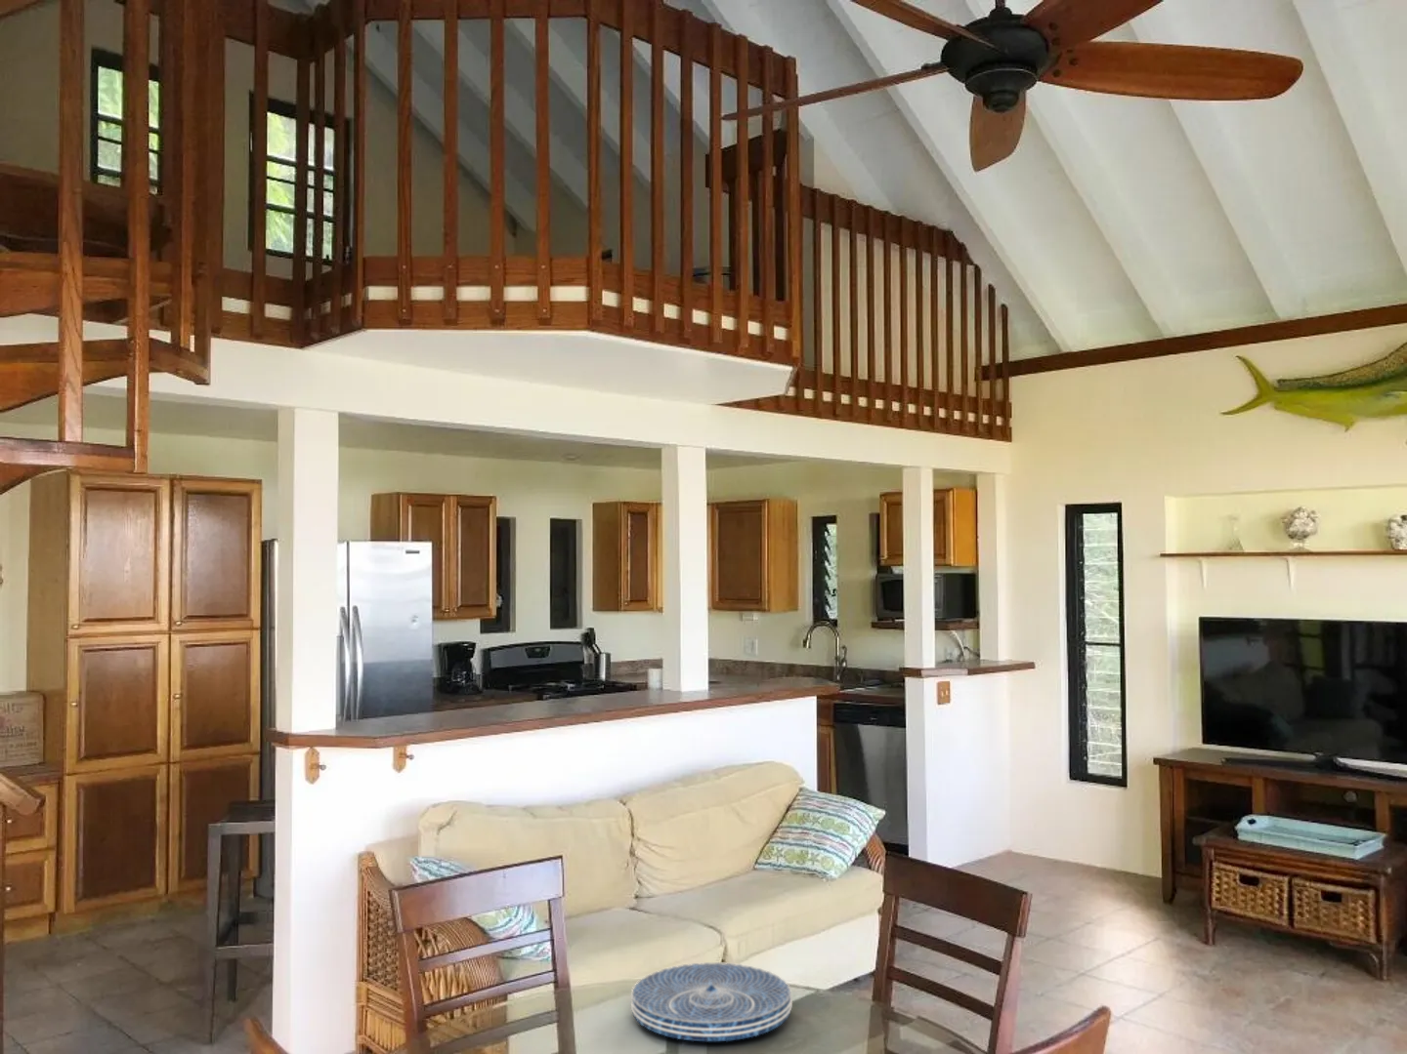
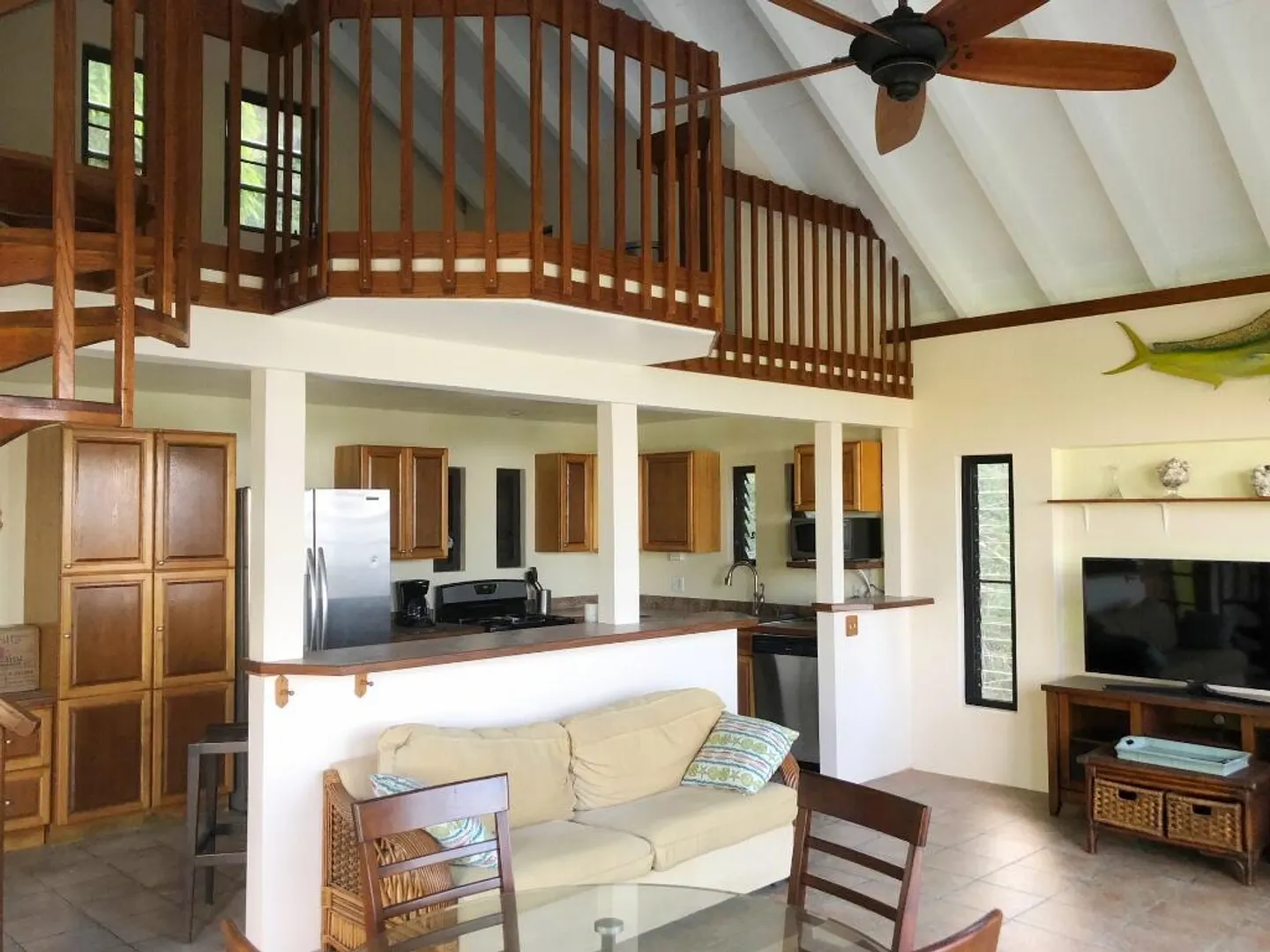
- placemat (711, 1001)
